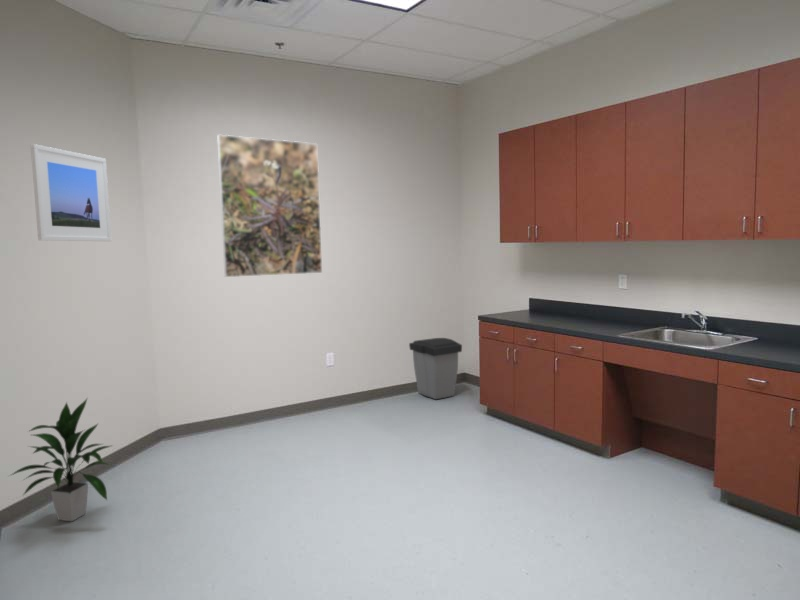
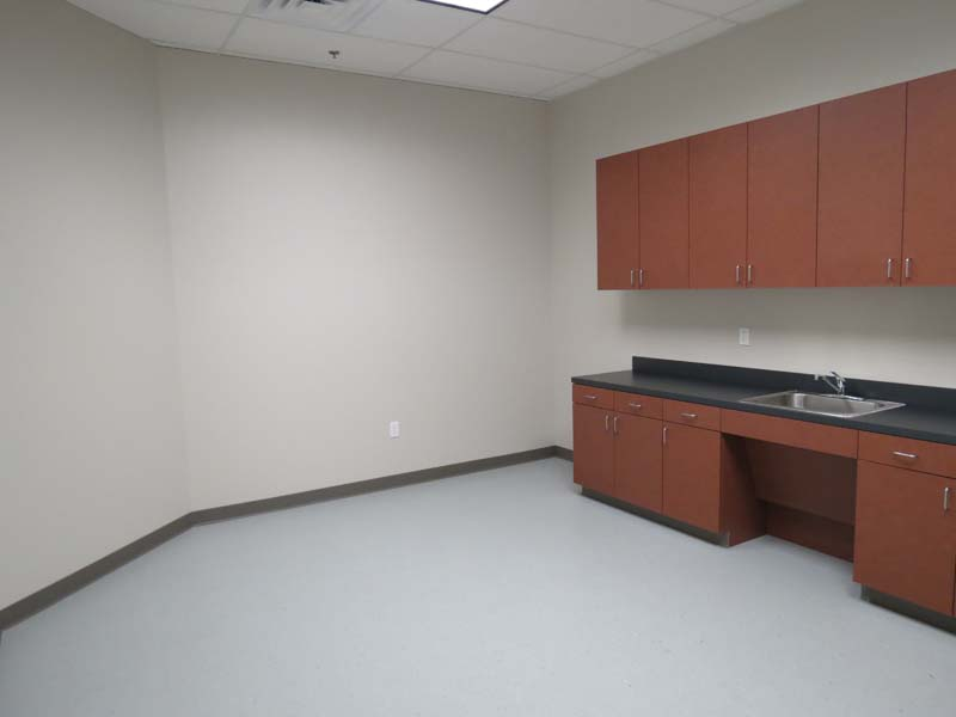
- trash can (434, 367)
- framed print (272, 207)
- indoor plant (68, 462)
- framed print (74, 196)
